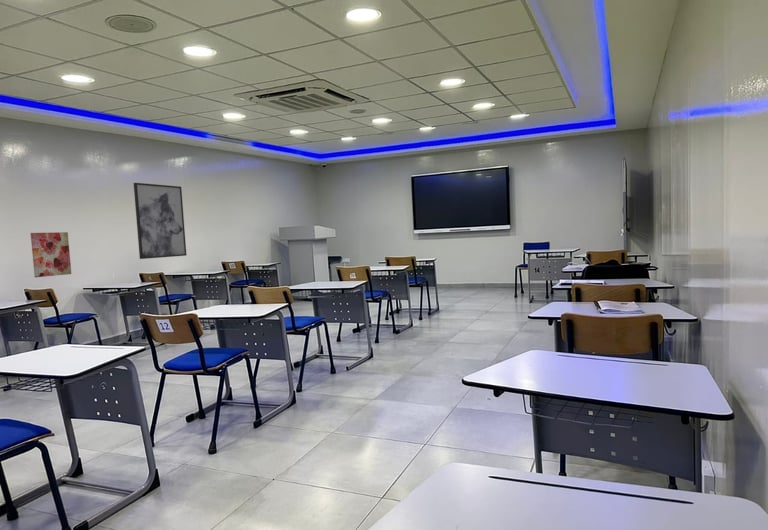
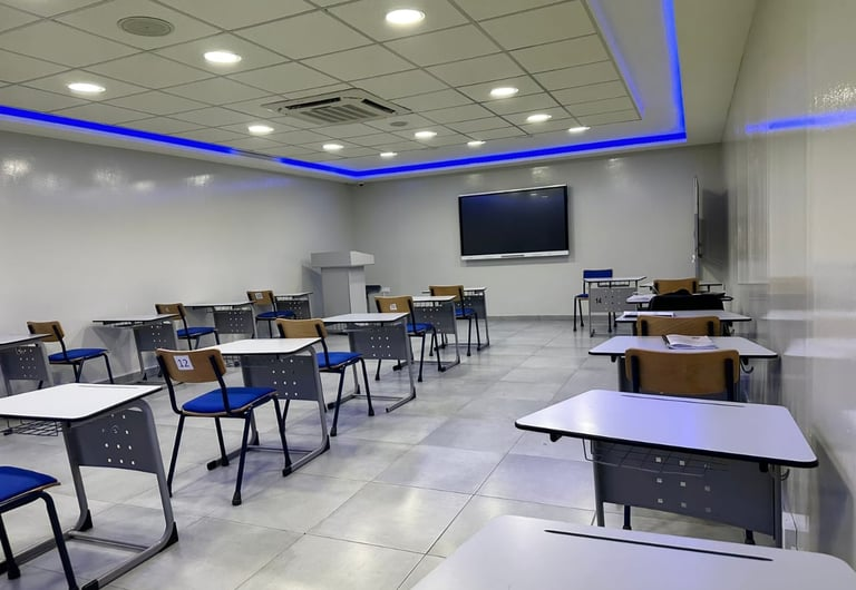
- wall art (161, 221)
- wall art (51, 254)
